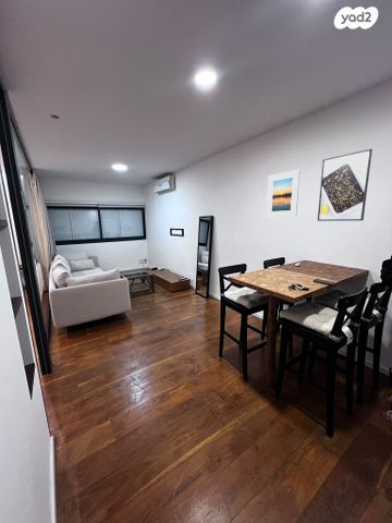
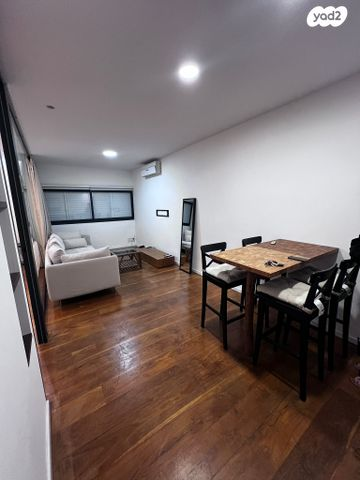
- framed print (281, 195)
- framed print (342, 188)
